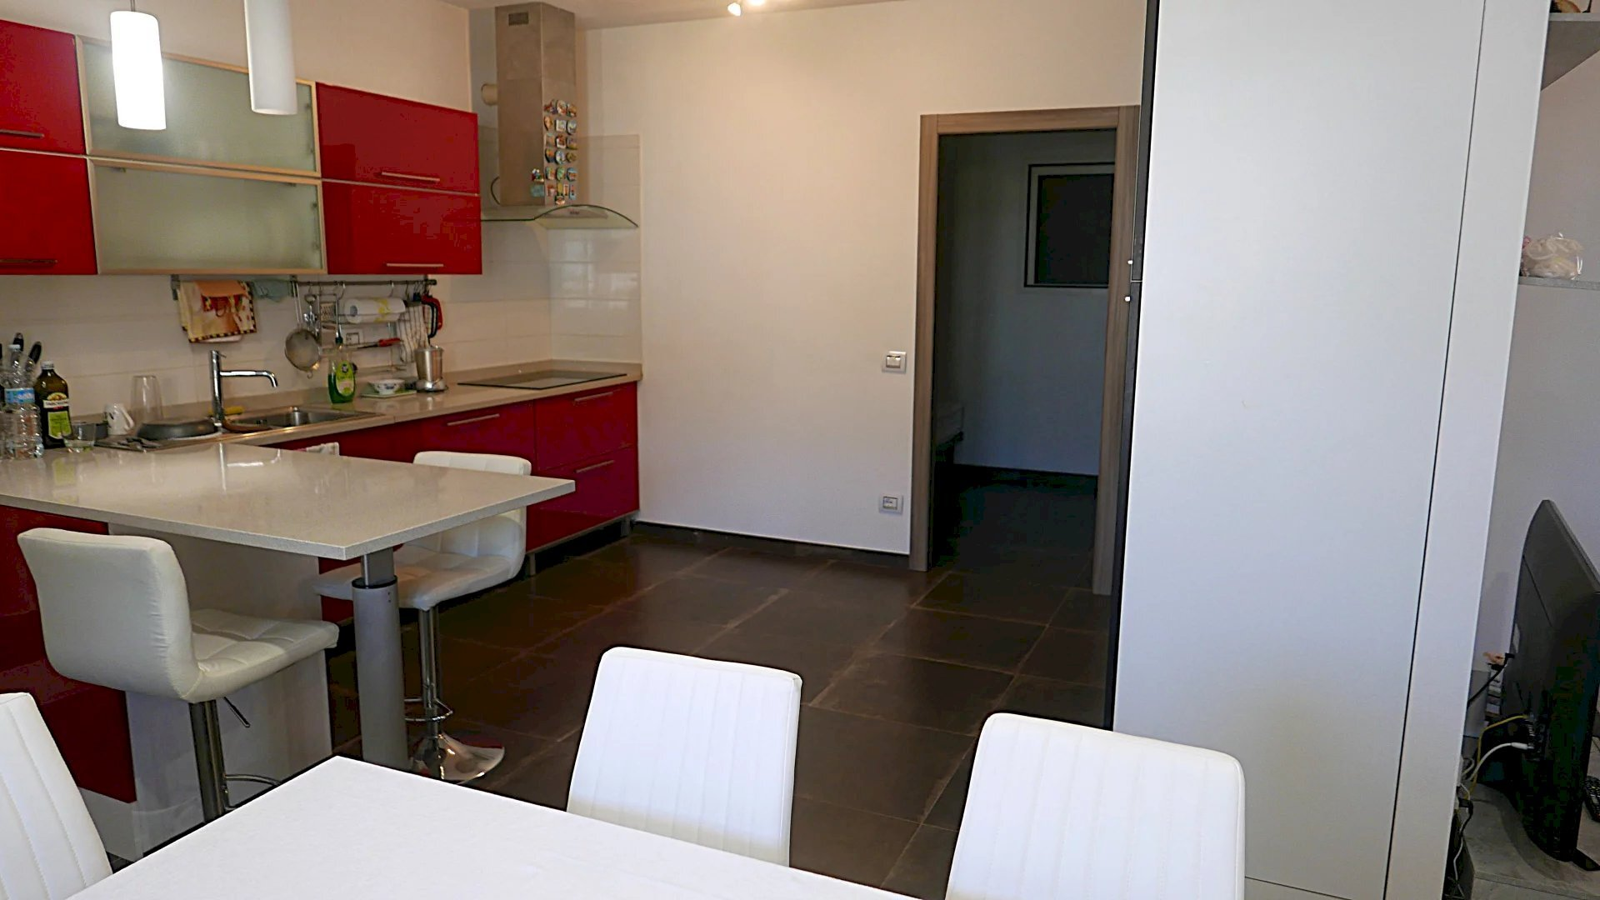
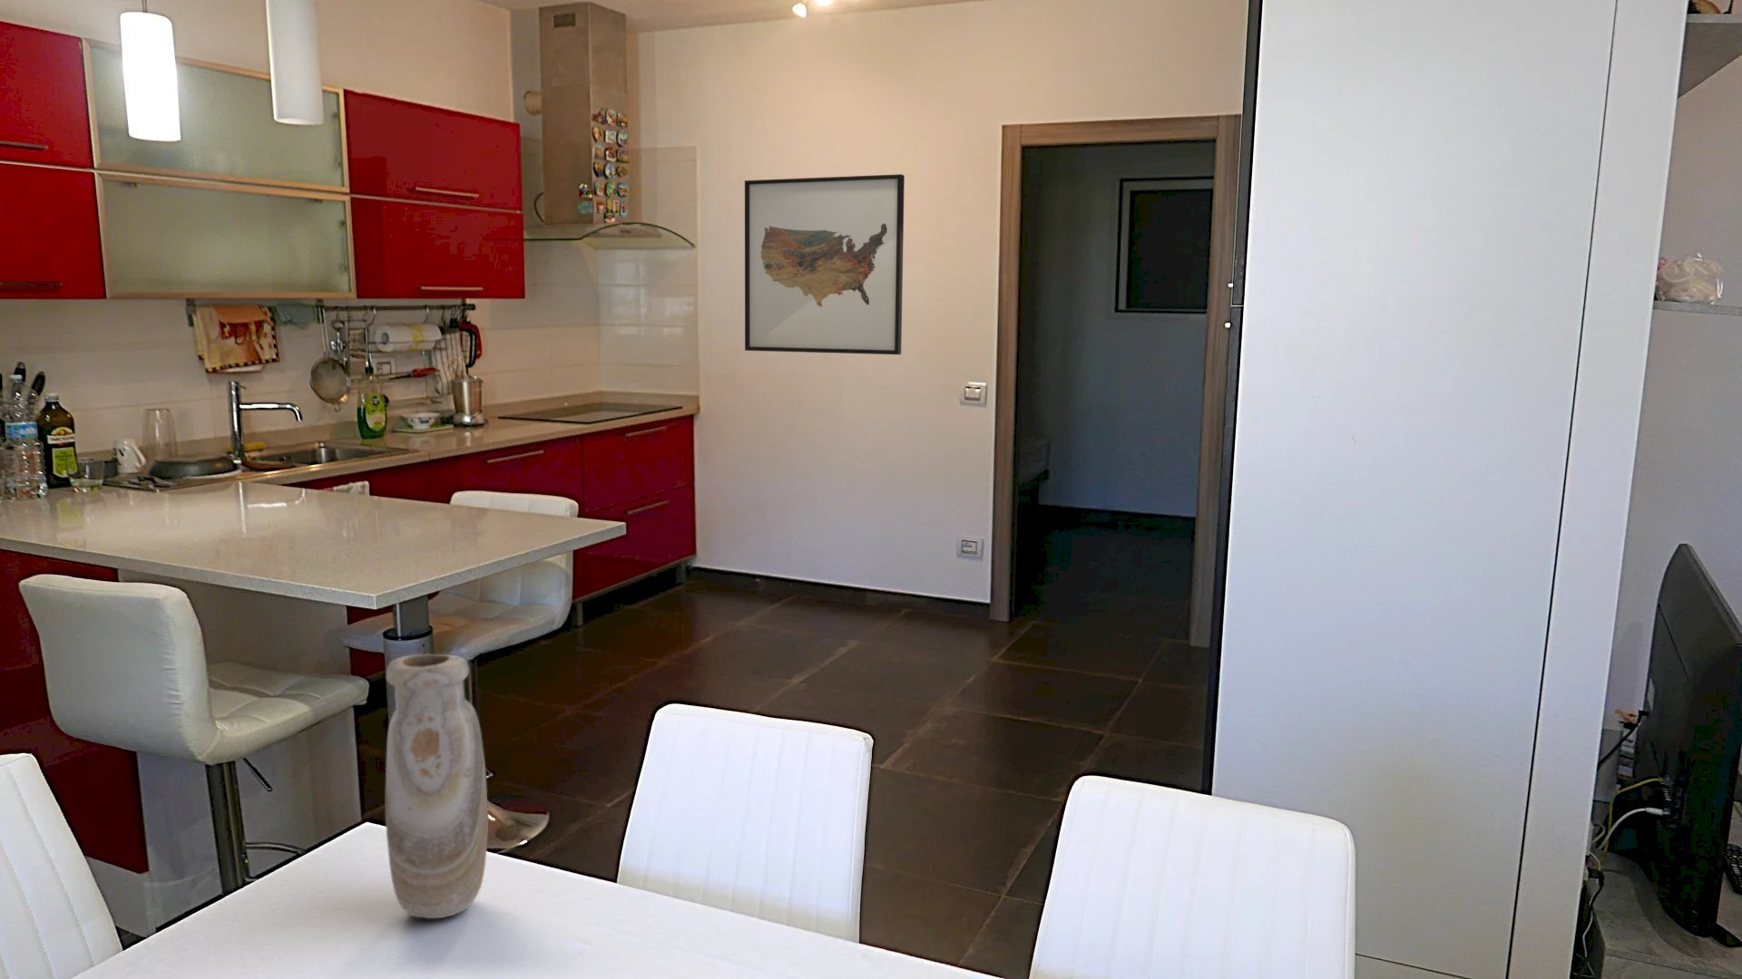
+ wall art (821, 265)
+ vase (434, 785)
